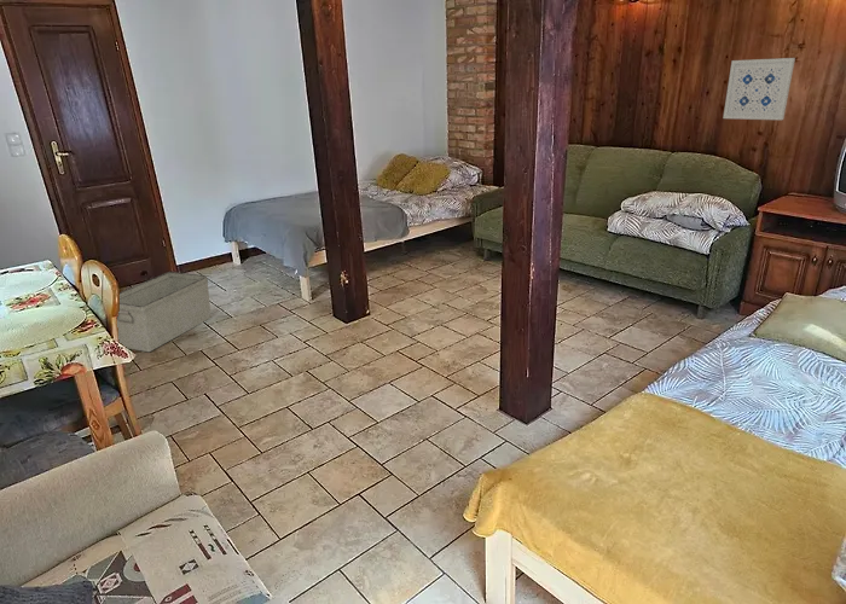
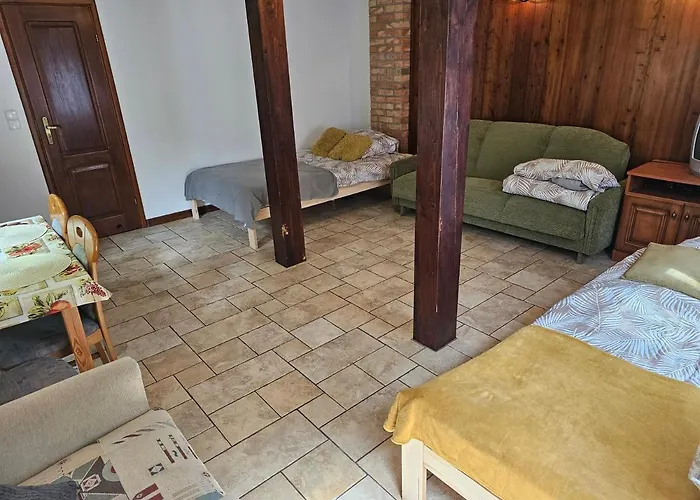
- storage bin (162, 309)
- wall art (757, 89)
